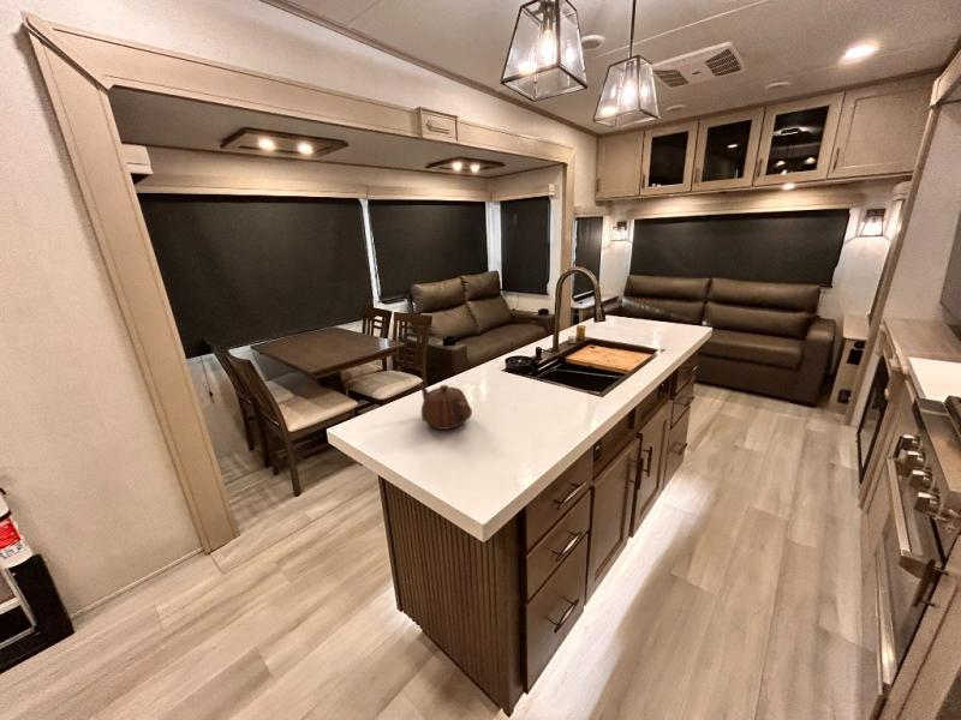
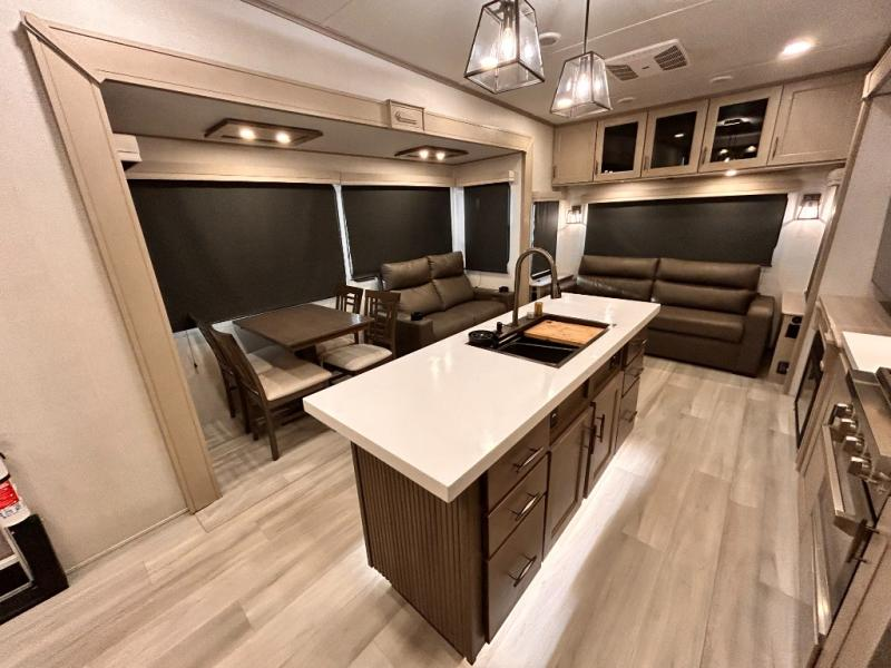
- teapot (443, 403)
